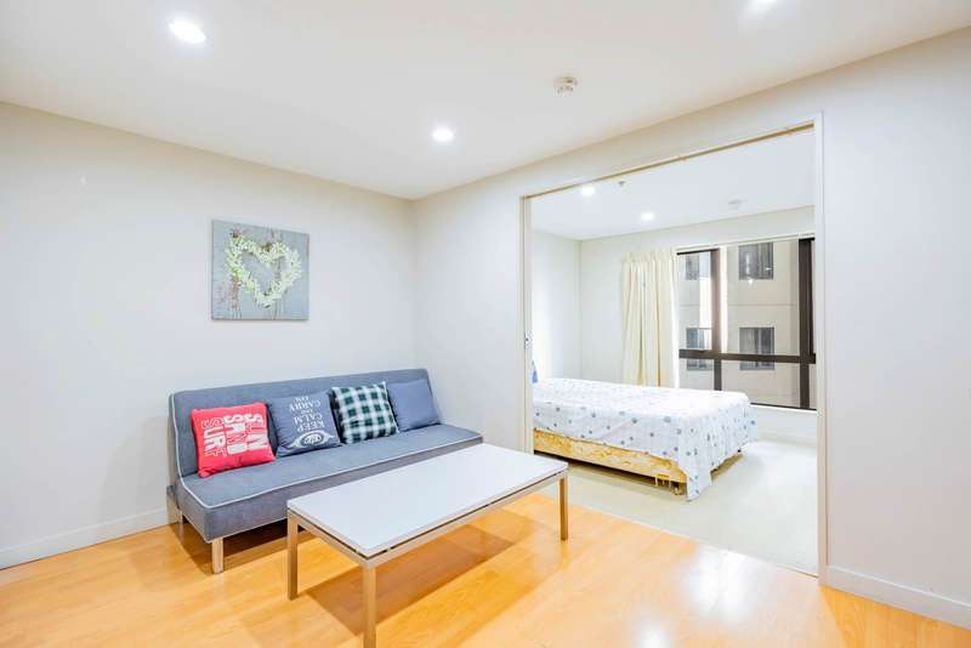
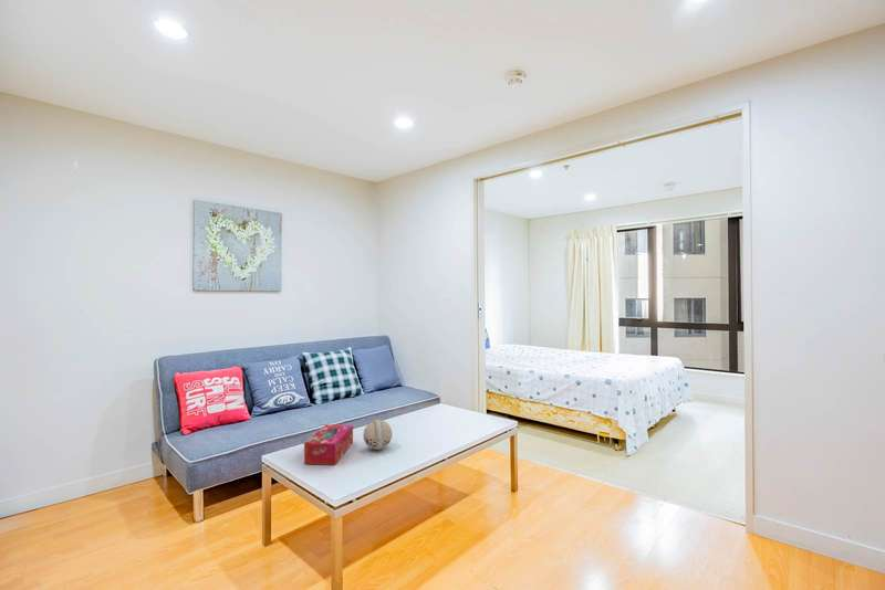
+ tissue box (330, 443)
+ decorative ball (377, 434)
